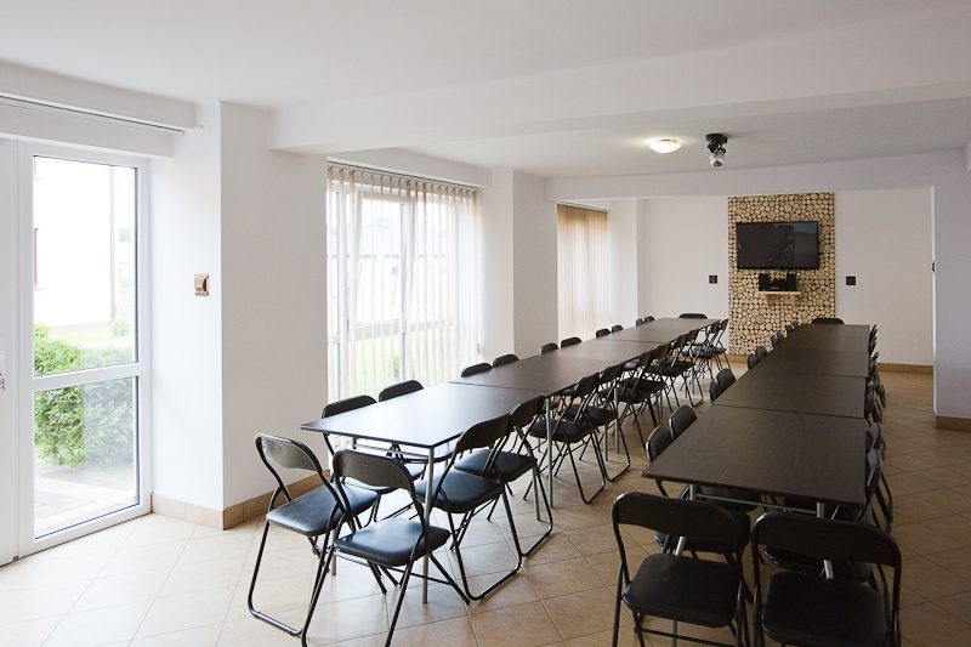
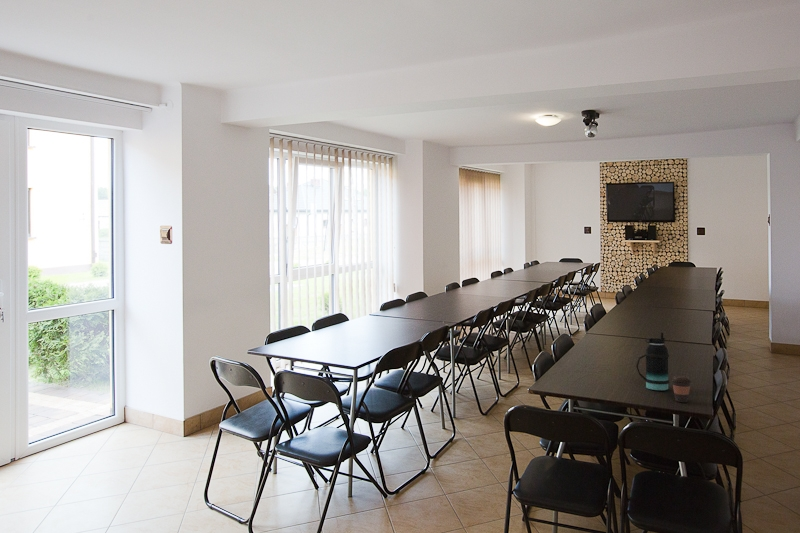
+ coffee cup (681, 389)
+ bottle (652, 360)
